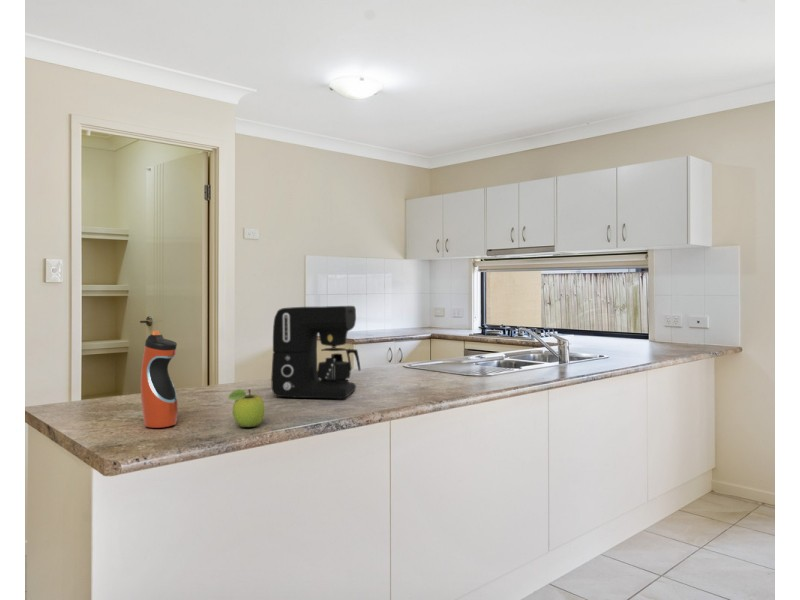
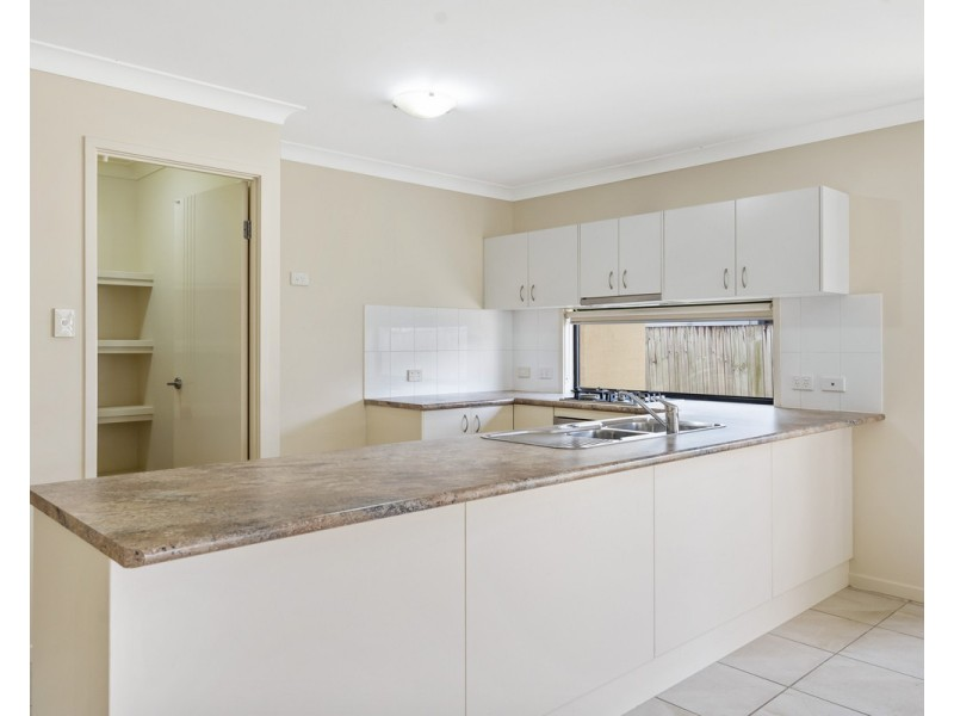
- coffee maker (321, 350)
- fruit (246, 407)
- water bottle (159, 378)
